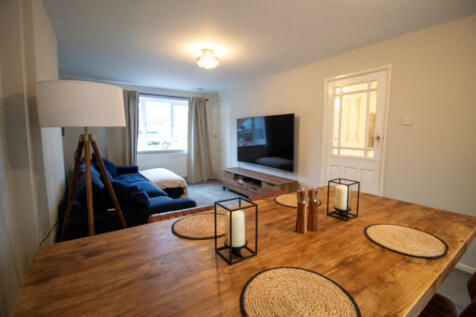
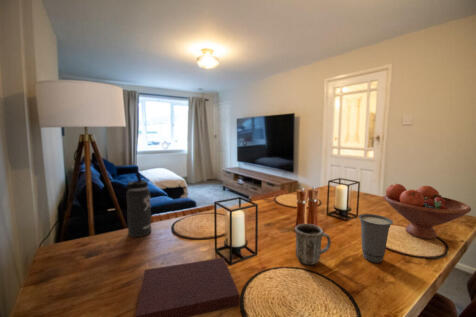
+ notebook (188, 286)
+ mug (312, 244)
+ cup (373, 238)
+ thermos bottle (137, 203)
+ fruit bowl (422, 210)
